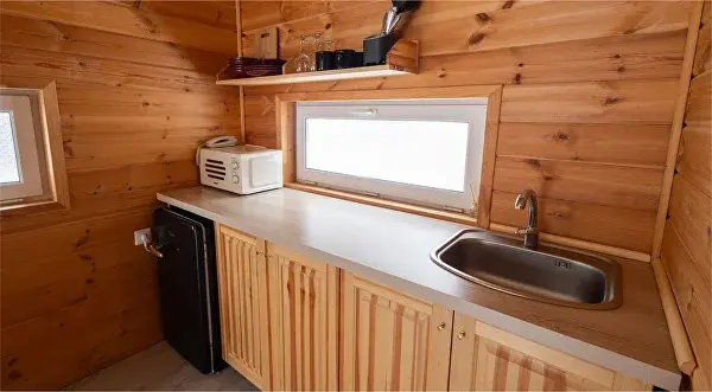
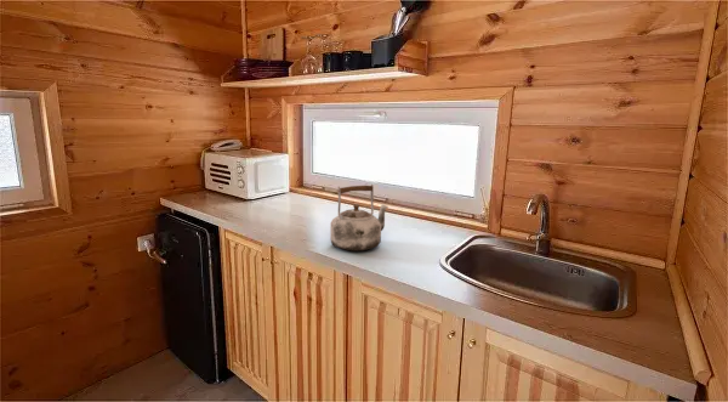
+ kettle (360, 215)
